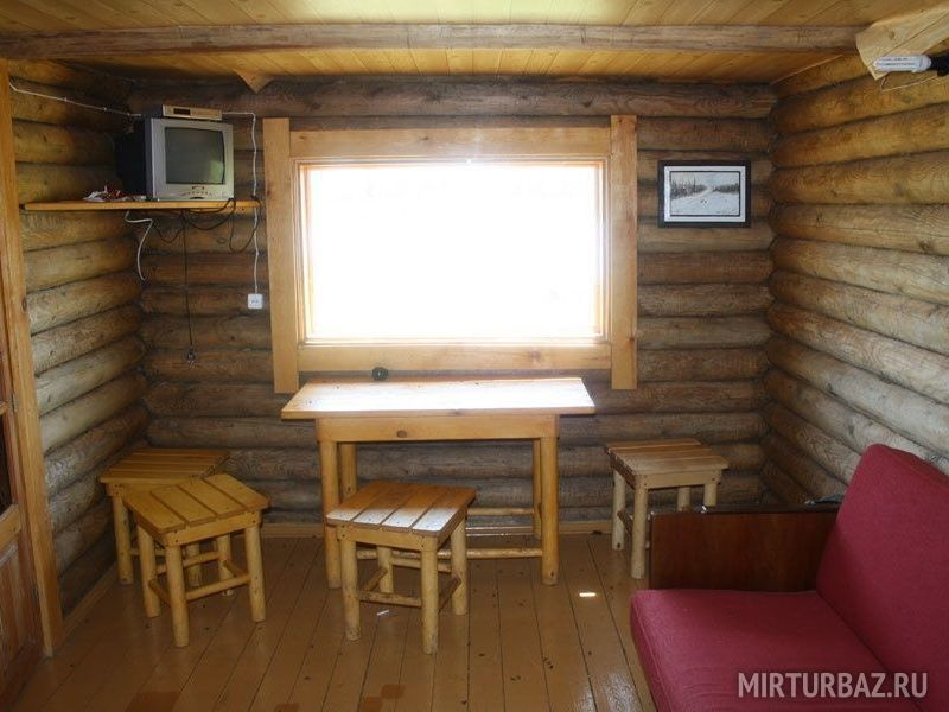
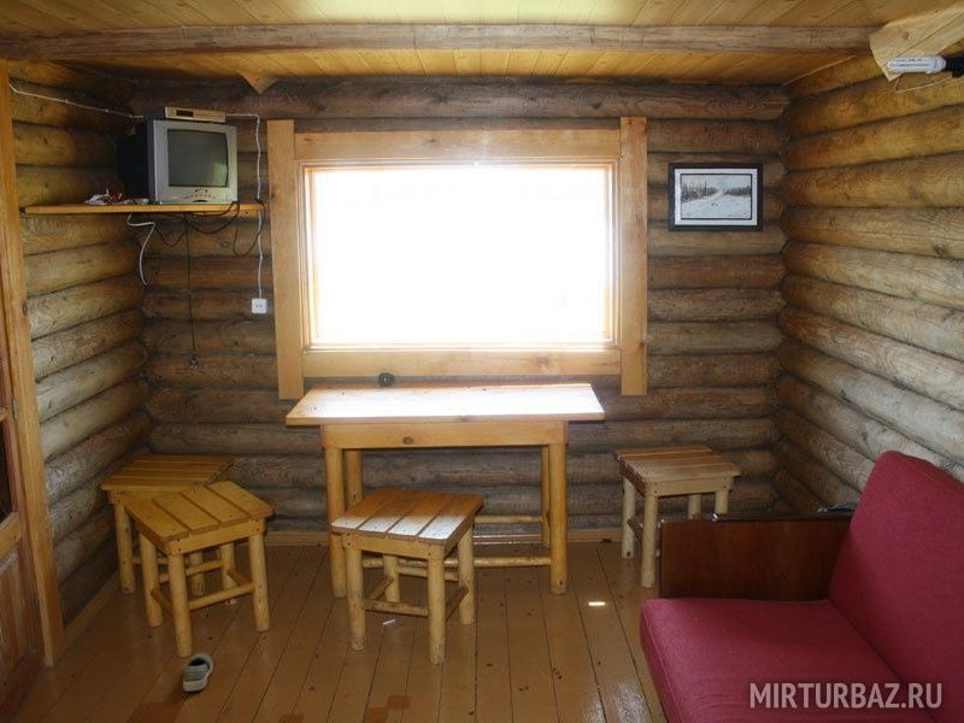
+ shoe (196, 666)
